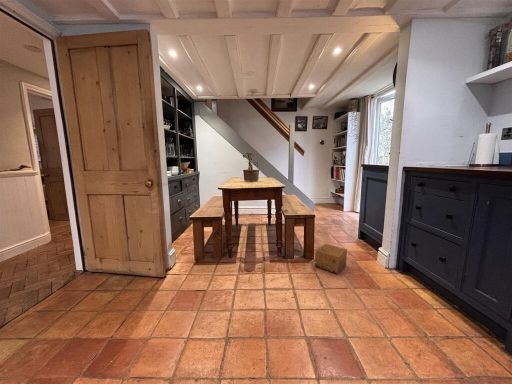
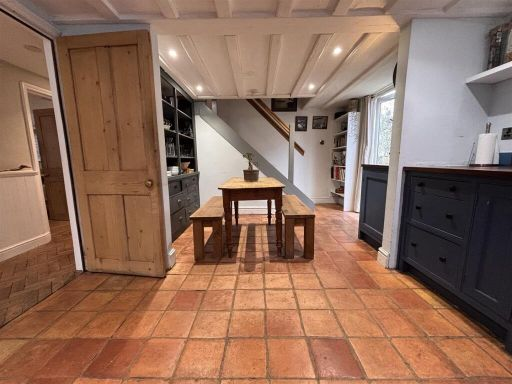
- cardboard box (330, 257)
